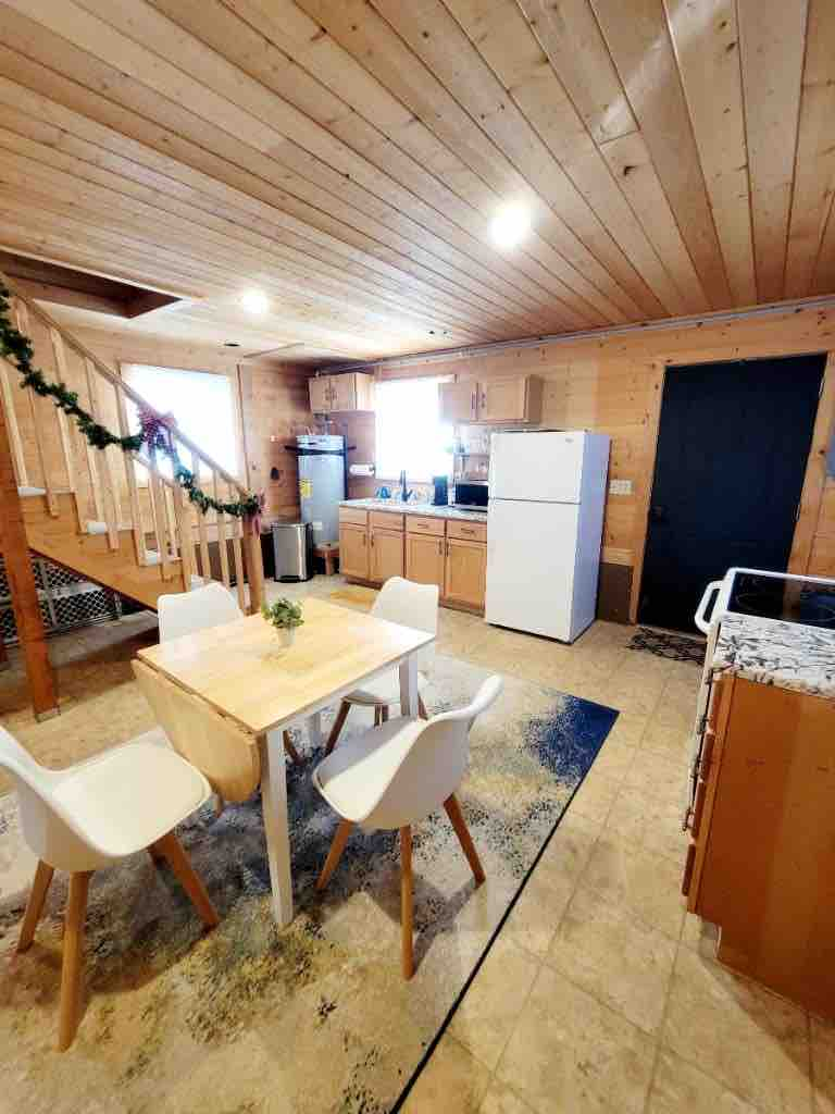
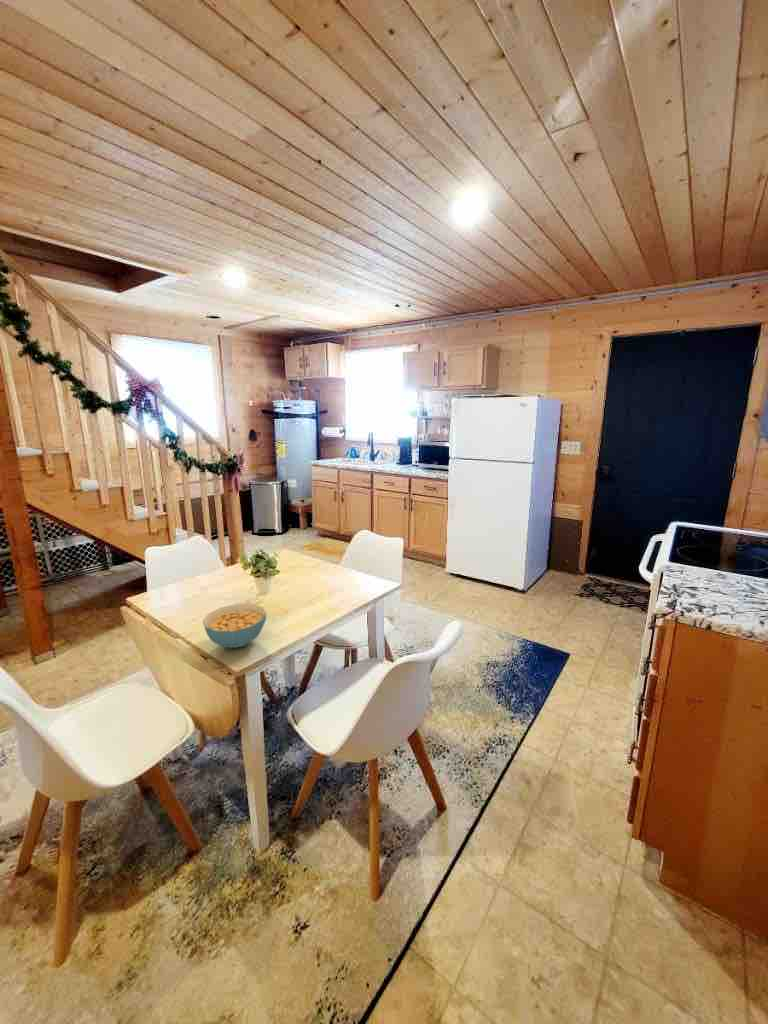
+ cereal bowl (236, 629)
